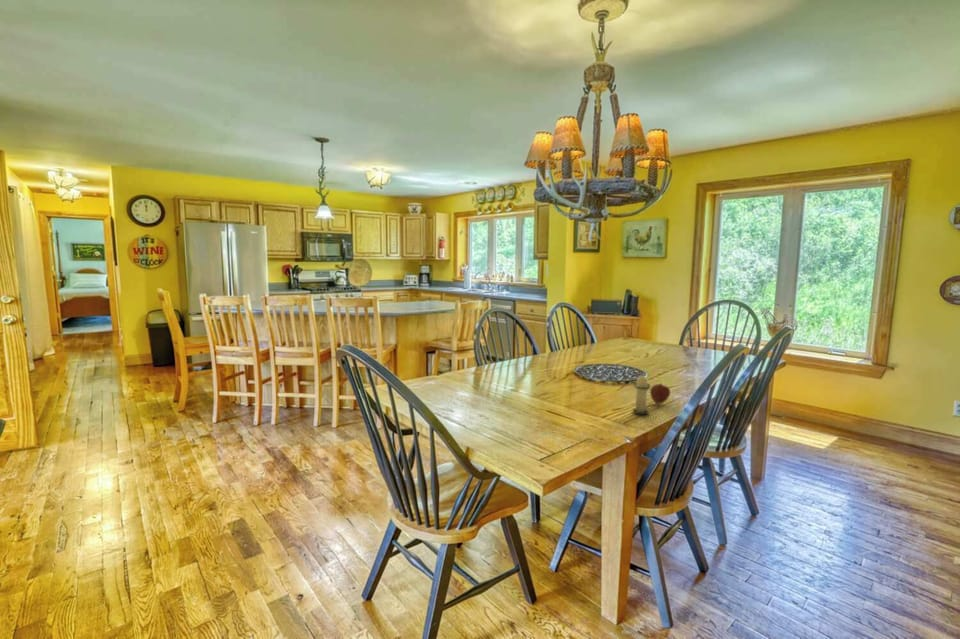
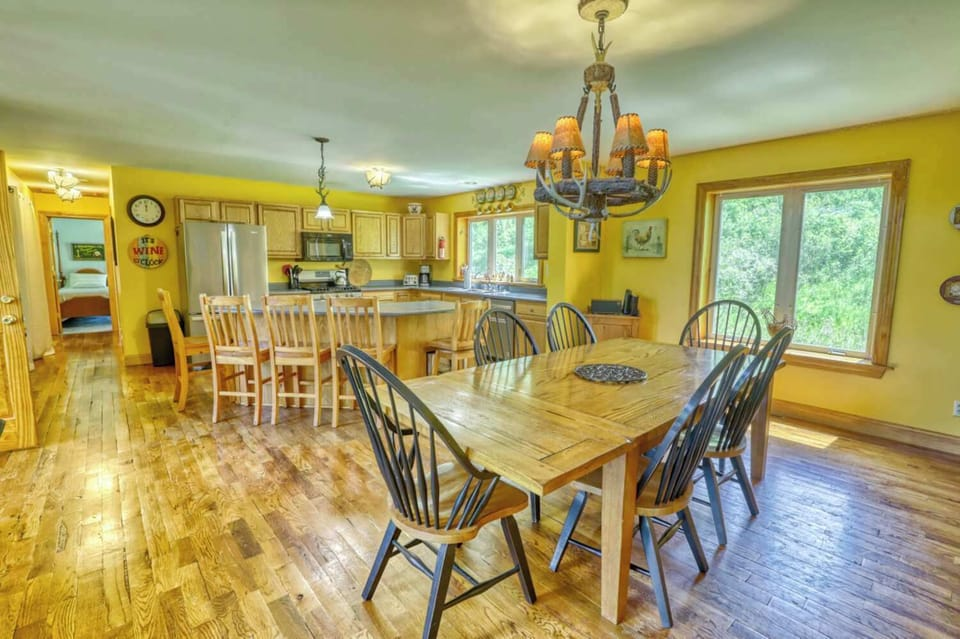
- candle (641, 392)
- fruit (660, 393)
